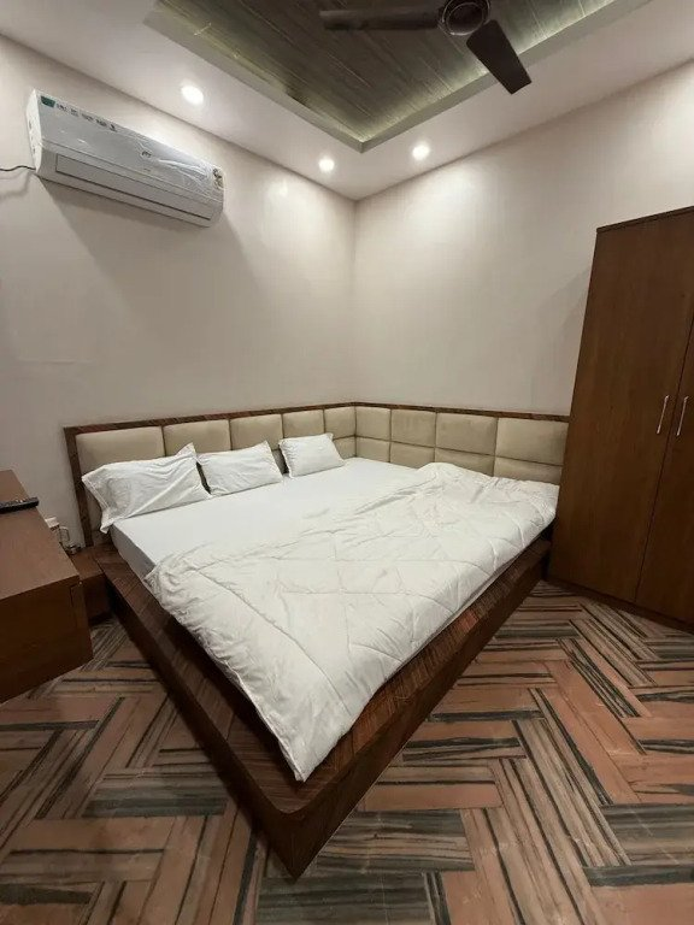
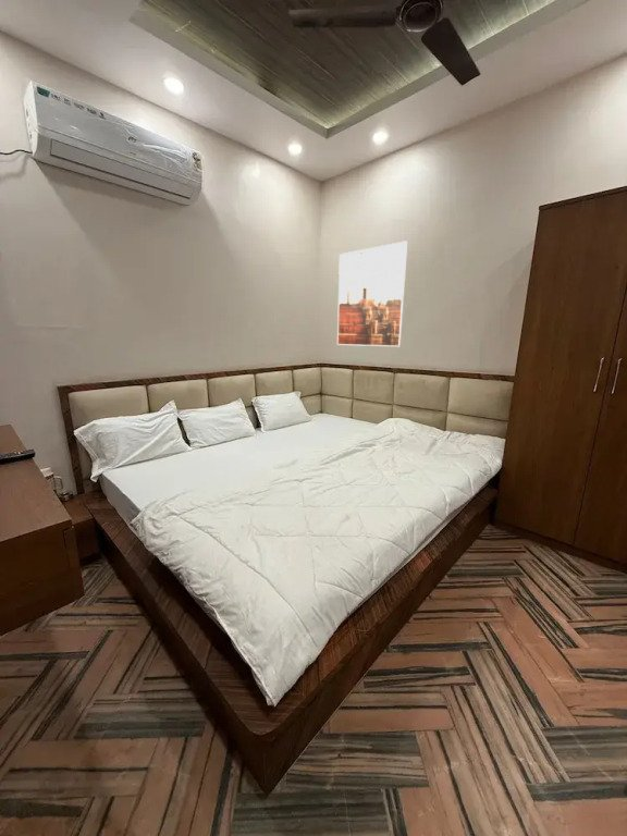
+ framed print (368, 298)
